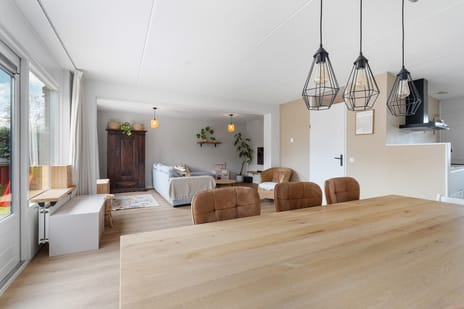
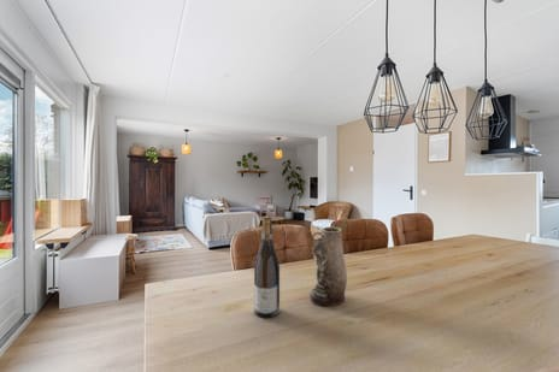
+ wine bottle (266, 264)
+ vase (328, 262)
